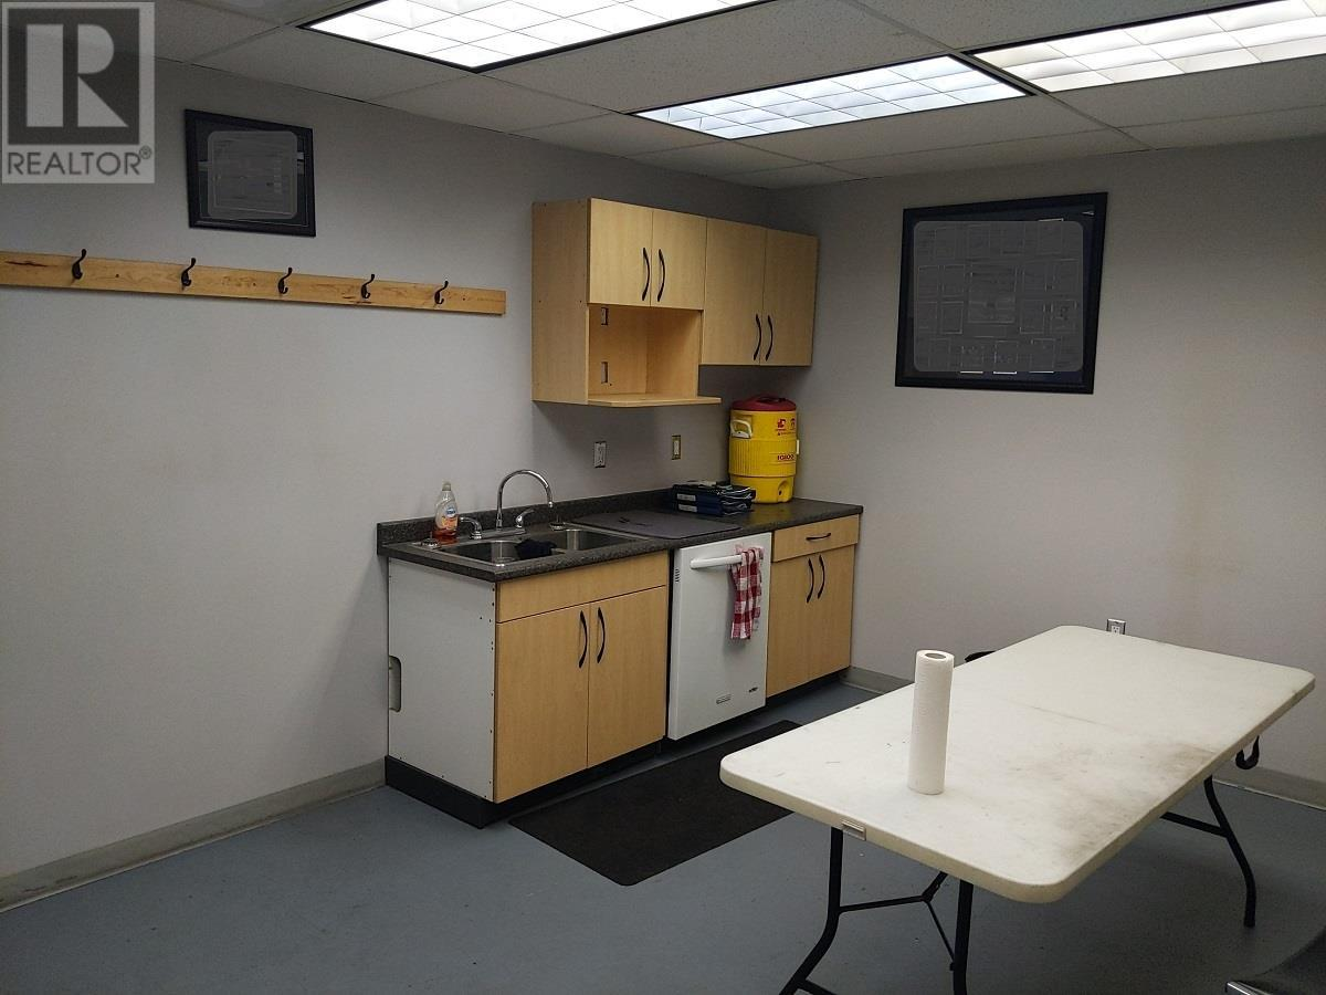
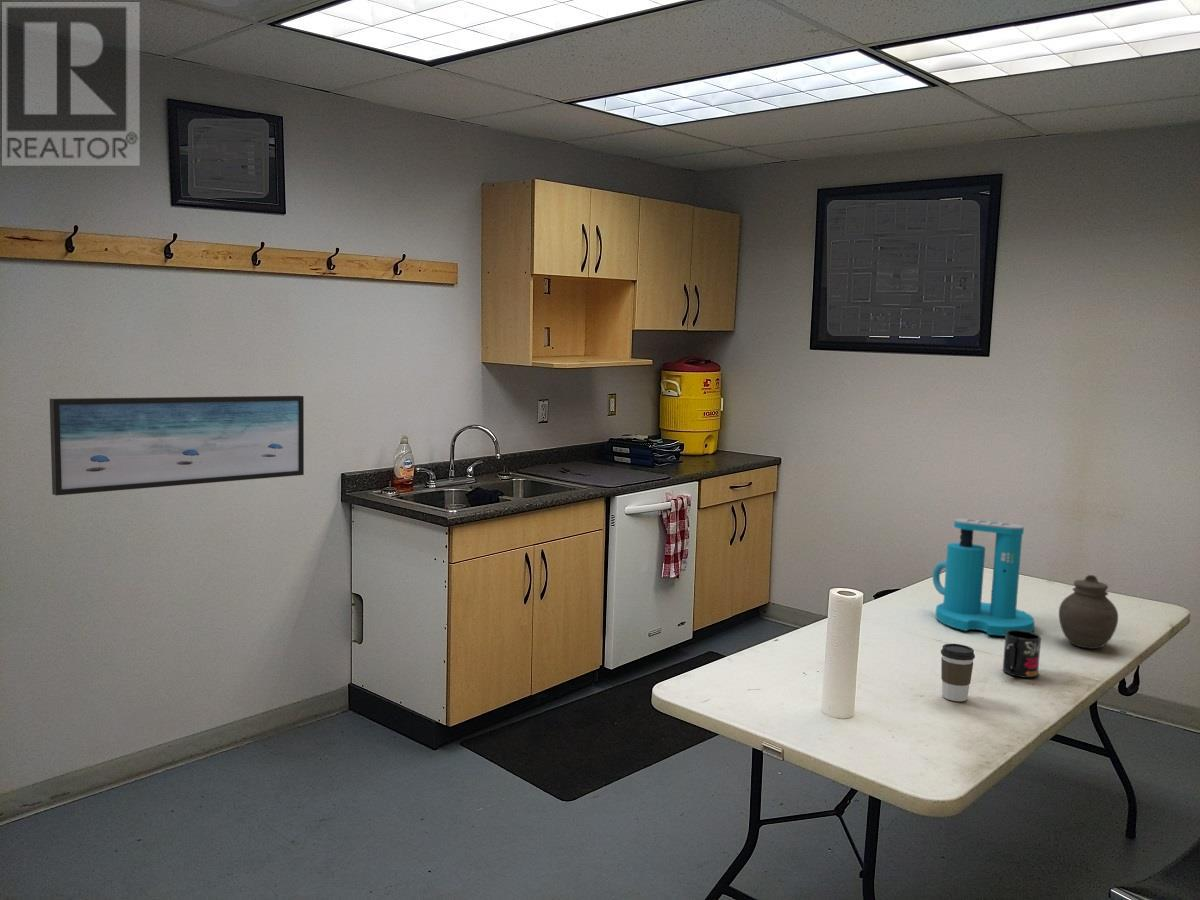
+ jar (1088, 610)
+ coffee cup (956, 672)
+ wall art (189, 440)
+ coffee maker (982, 572)
+ mug (1018, 654)
